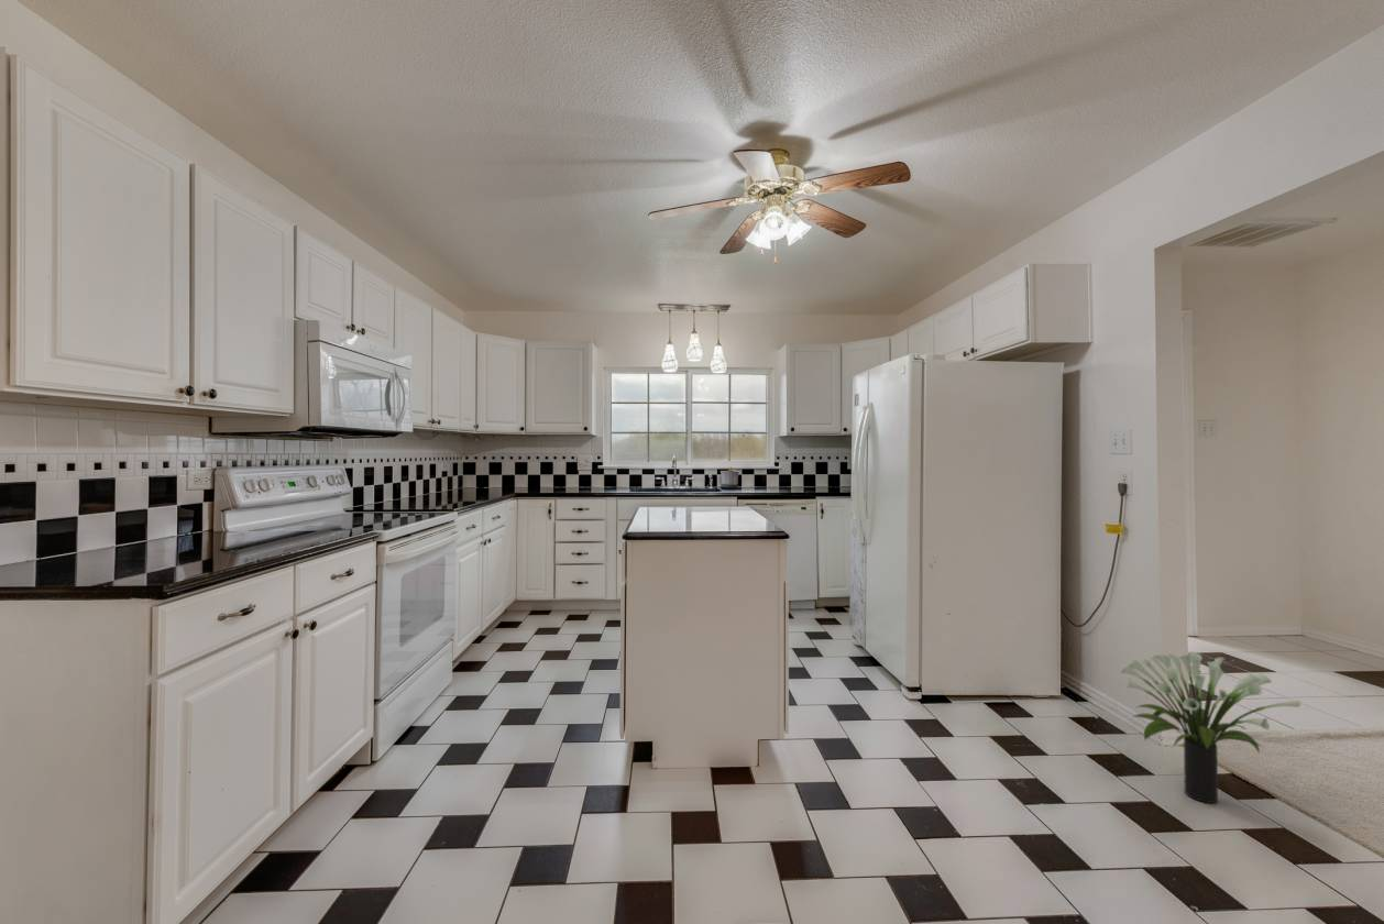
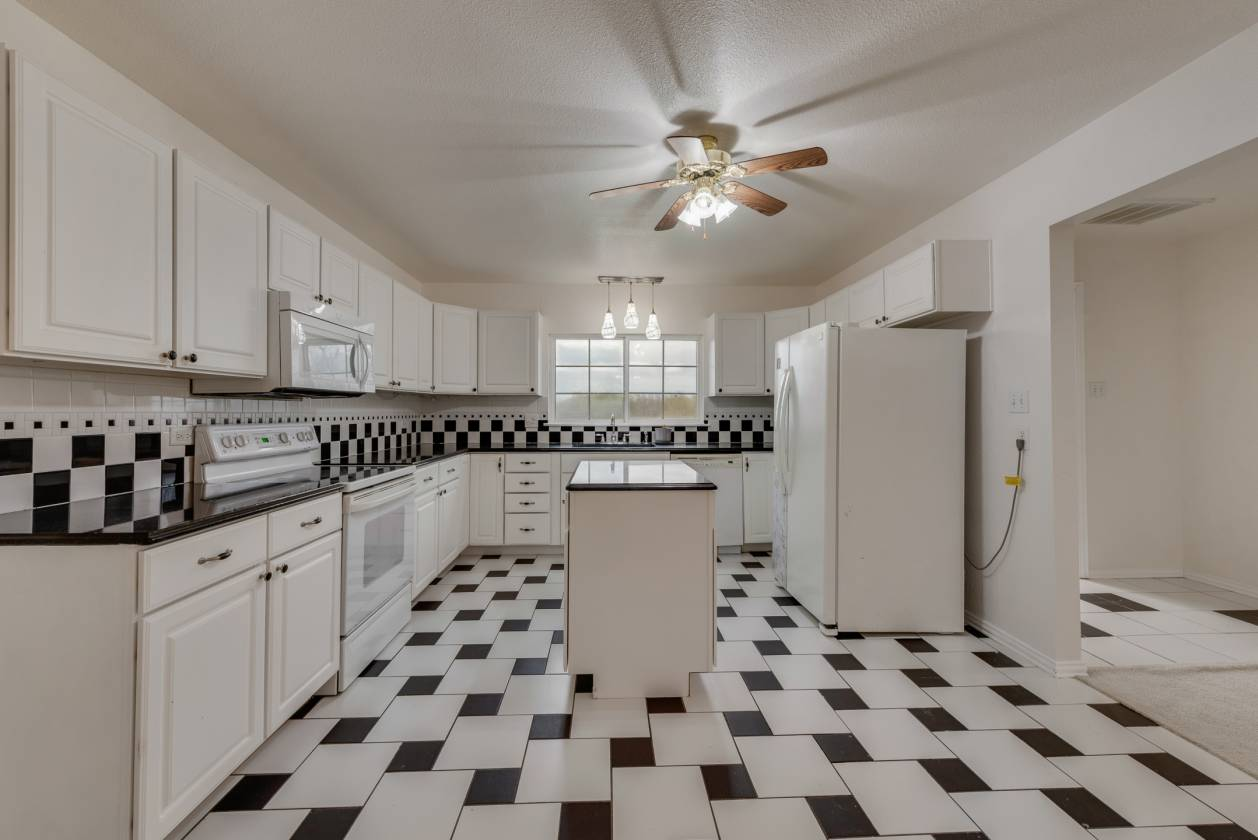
- potted plant (1204, 726)
